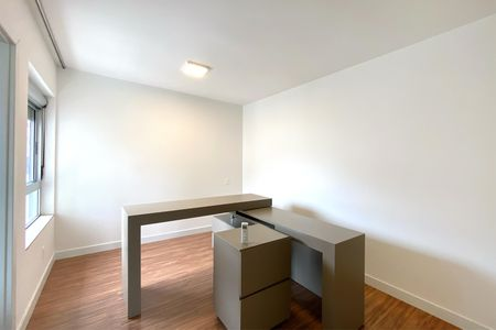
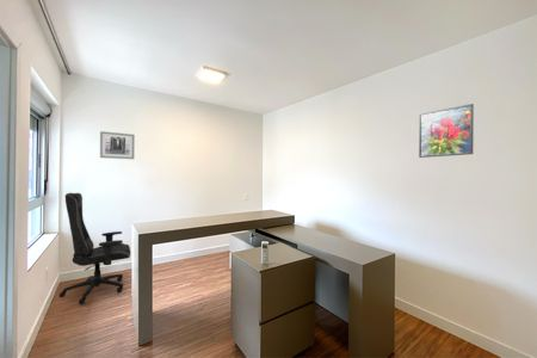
+ office chair (99, 243)
+ wall art (117, 146)
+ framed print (444, 132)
